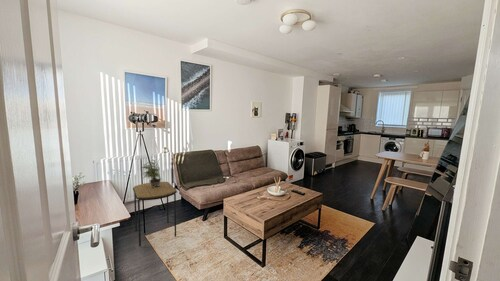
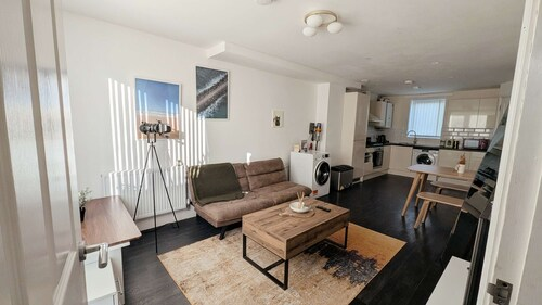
- potted plant (152, 171)
- side table (154, 199)
